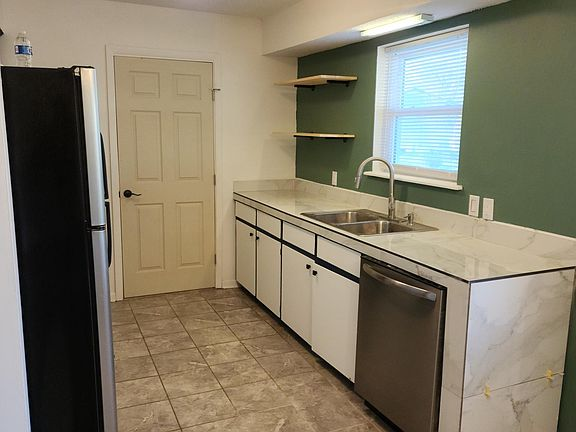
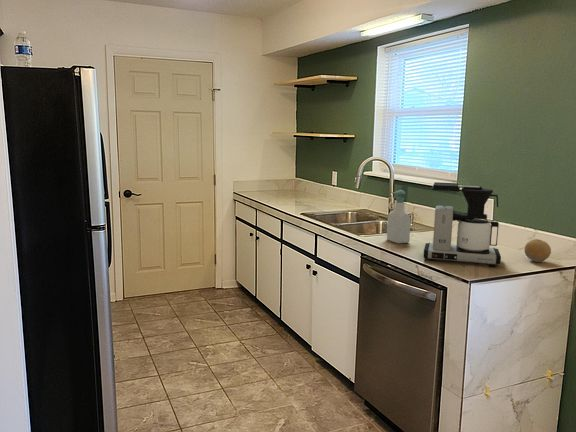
+ coffee maker (463, 222)
+ soap bottle (397, 215)
+ fruit (537, 250)
